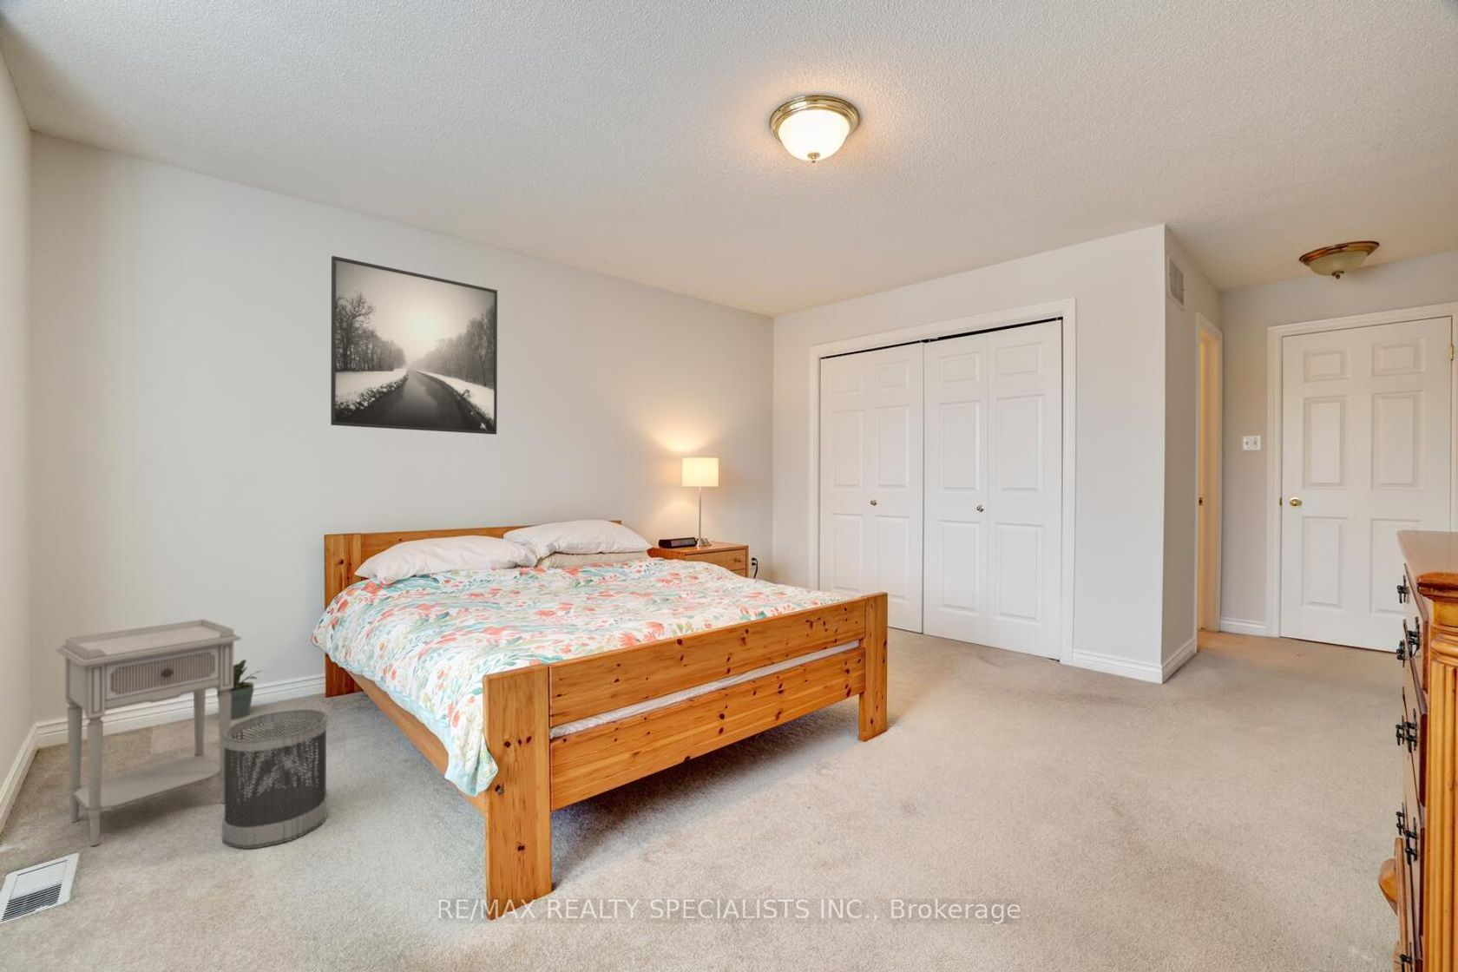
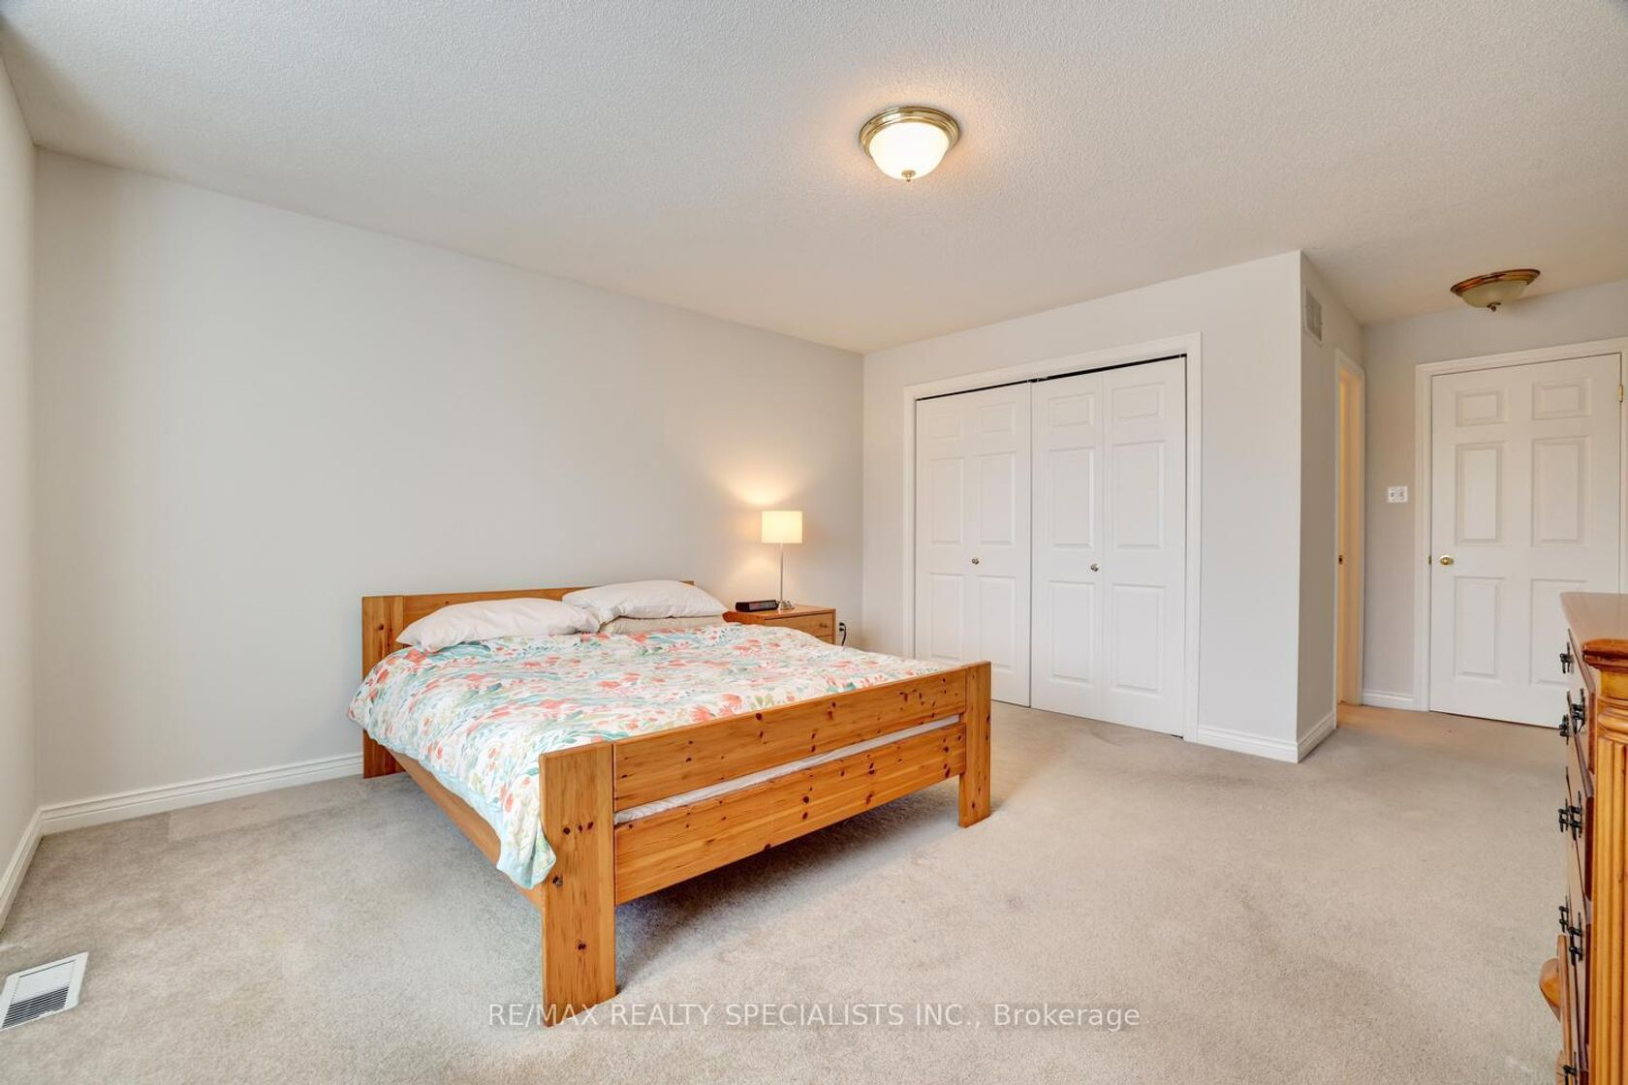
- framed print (420, 353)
- potted plant (234, 689)
- nightstand (152, 702)
- wastebasket (277, 775)
